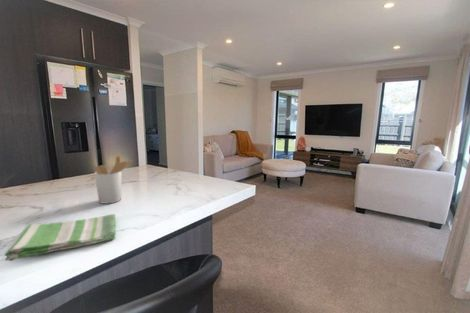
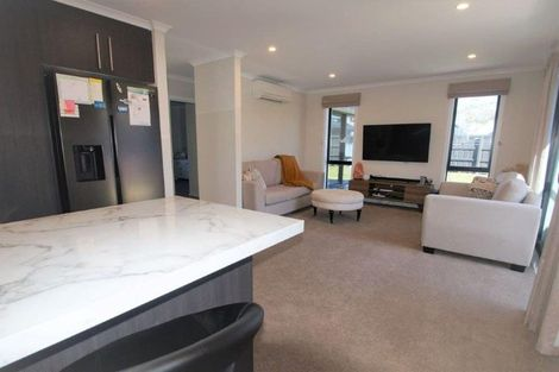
- dish towel (69, 231)
- utensil holder (114, 179)
